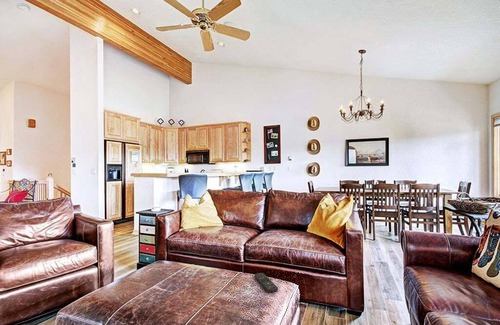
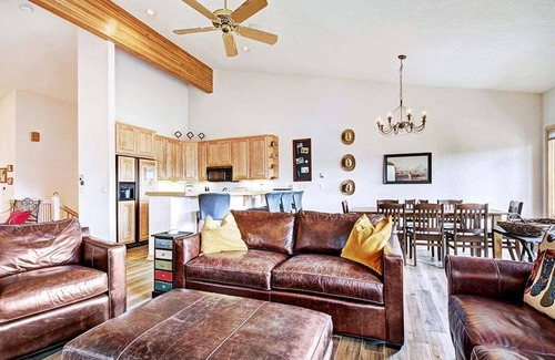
- remote control (265, 281)
